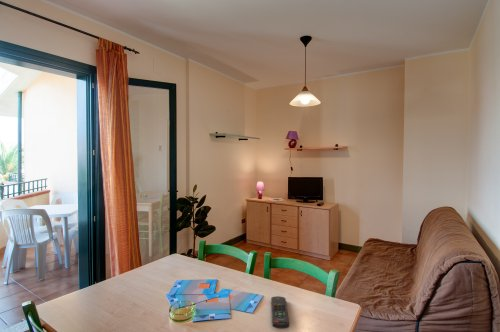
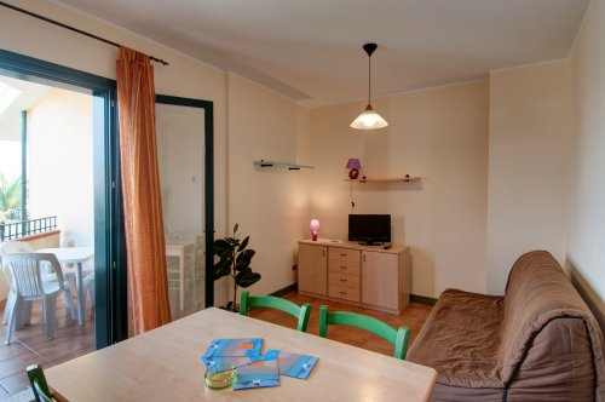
- remote control (279, 310)
